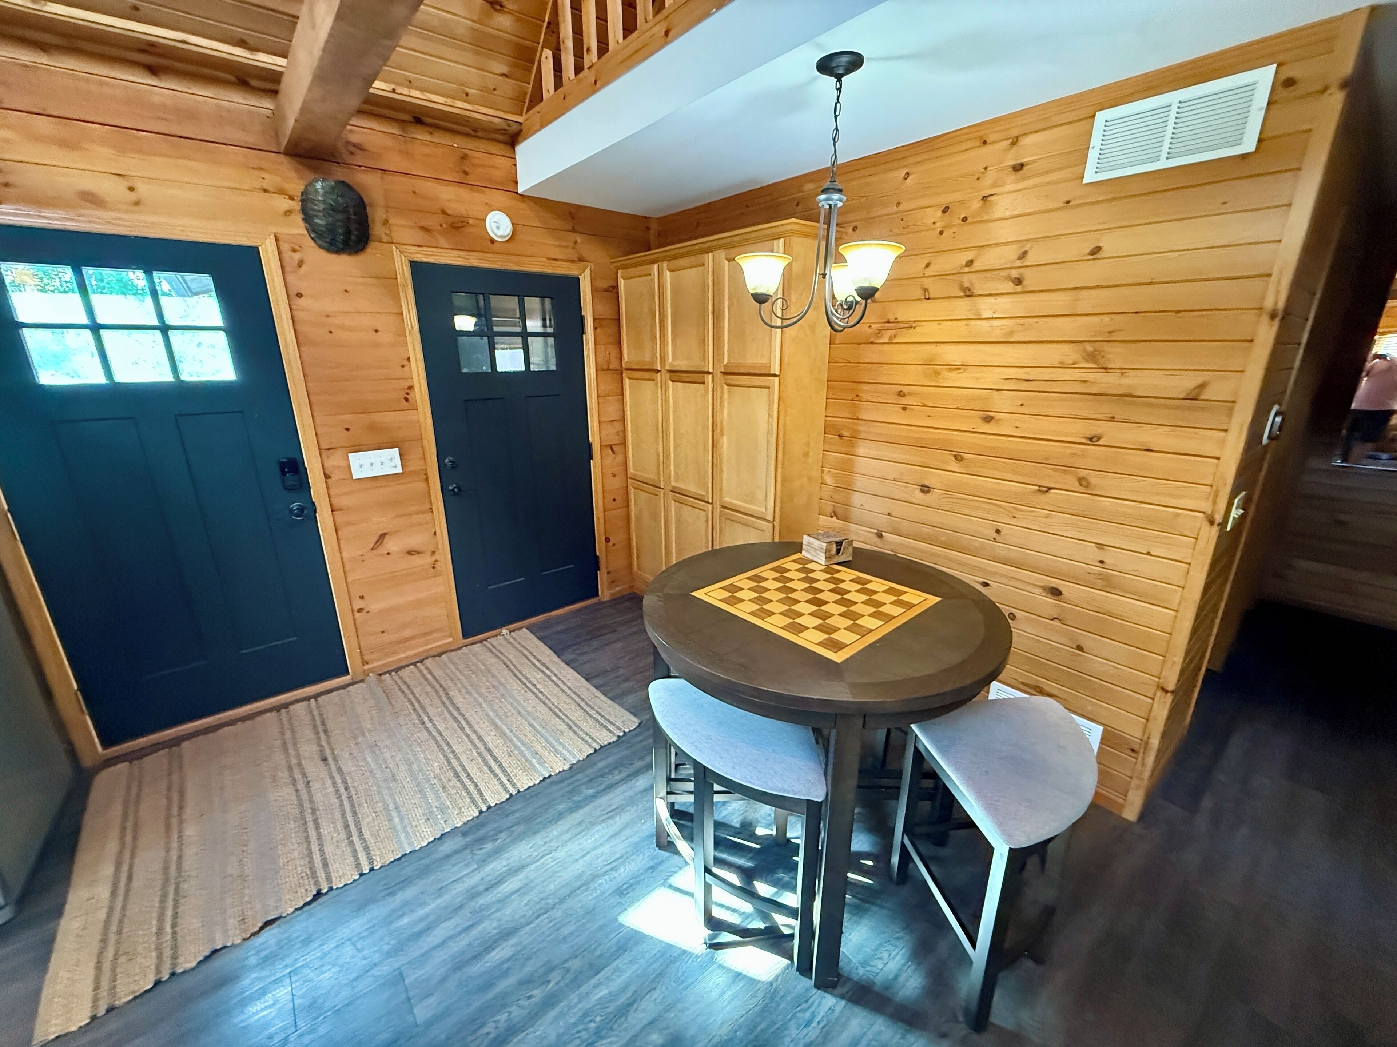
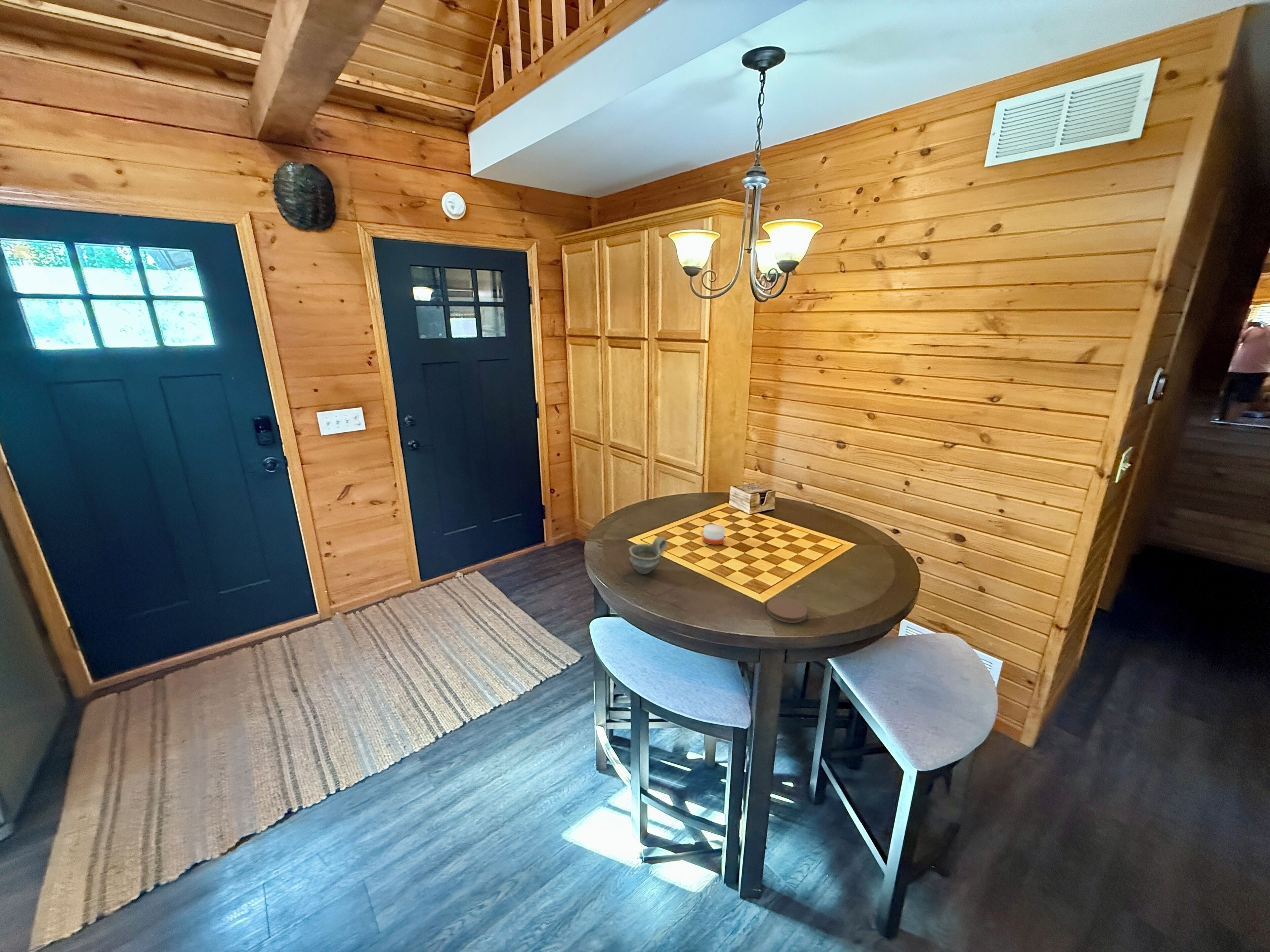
+ cup (648, 556)
+ candle (714, 527)
+ coaster (786, 610)
